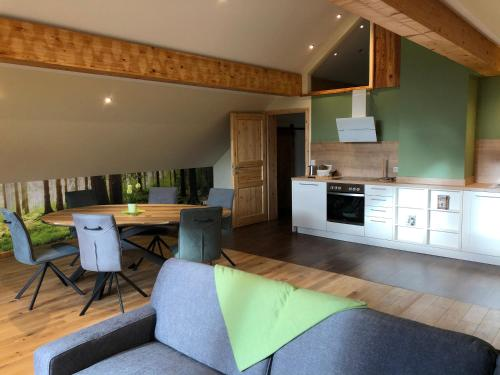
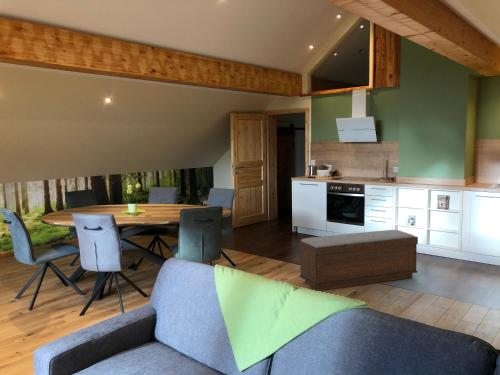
+ bench (358, 257)
